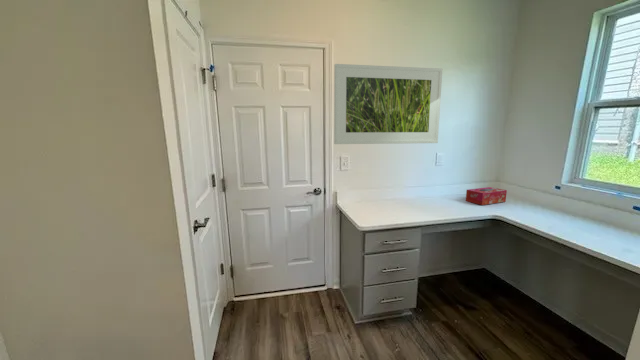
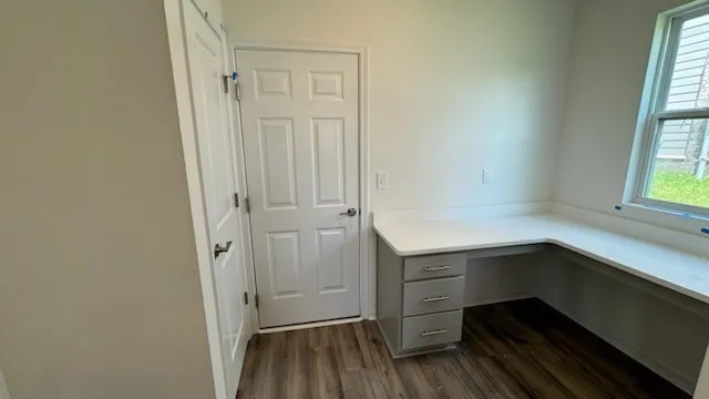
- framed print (388, 105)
- tissue box (486, 195)
